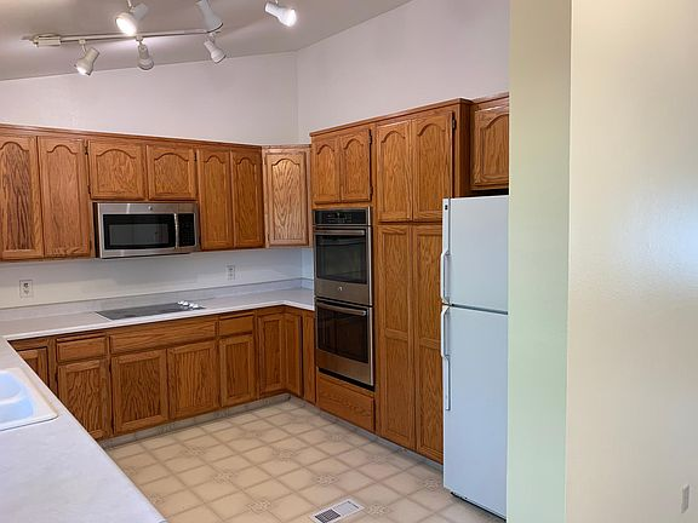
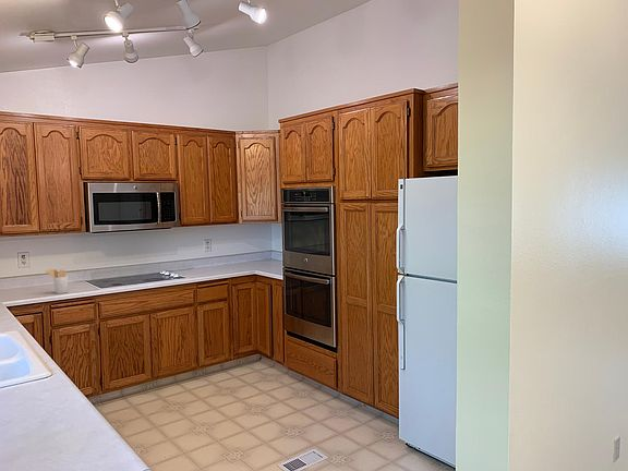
+ utensil holder (57, 280)
